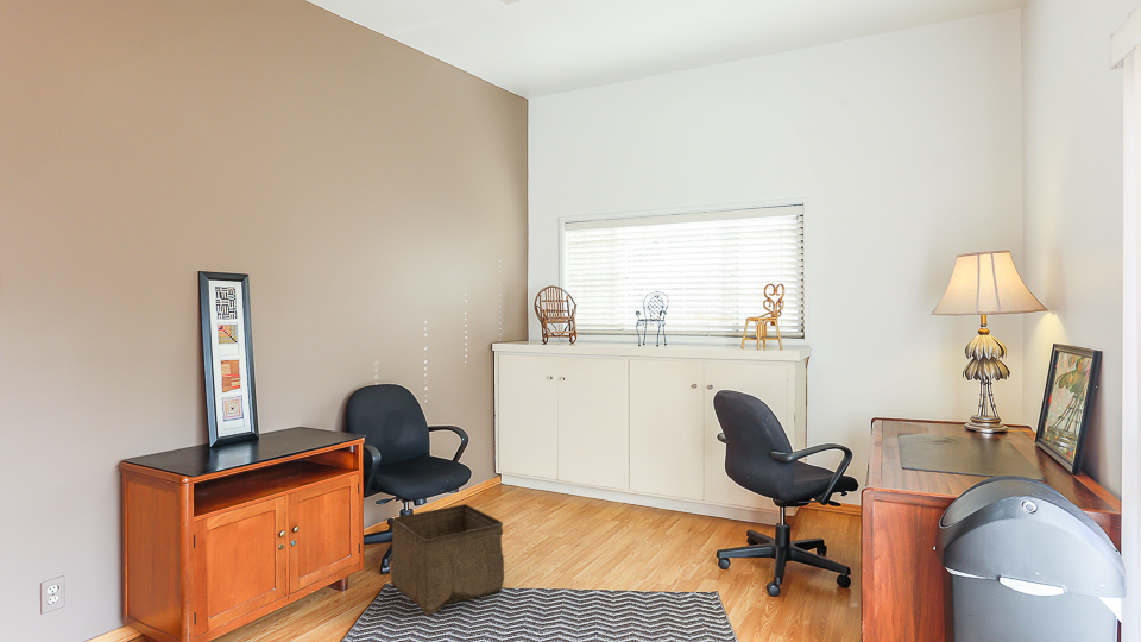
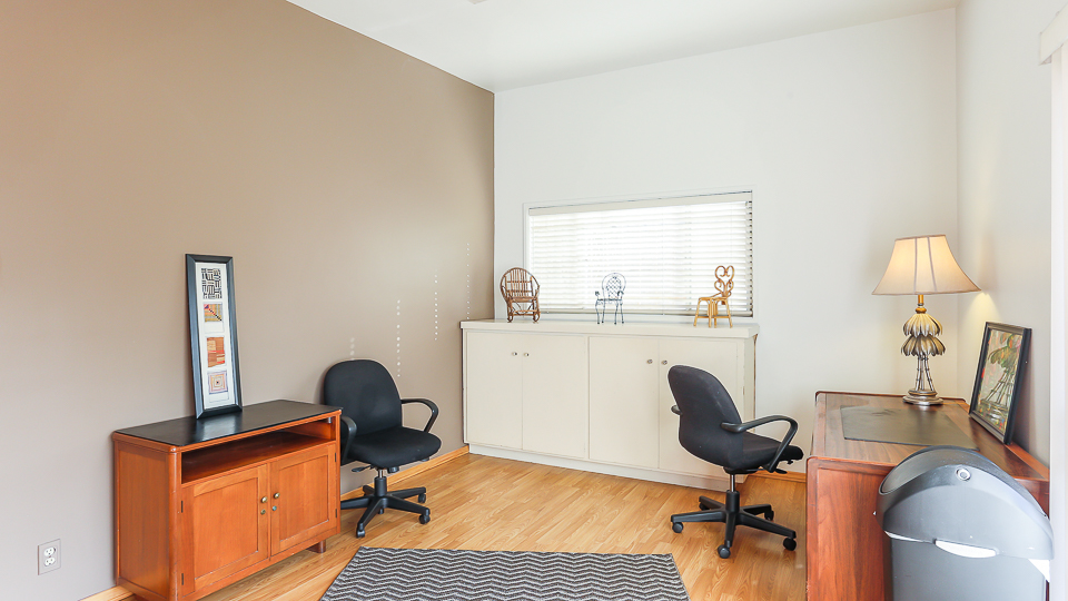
- storage bin (447, 554)
